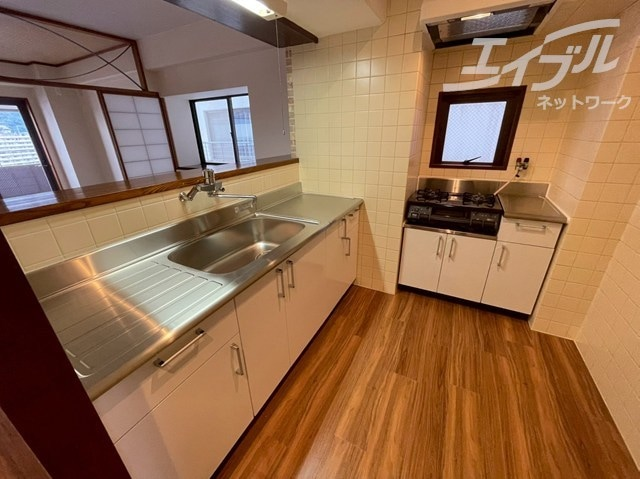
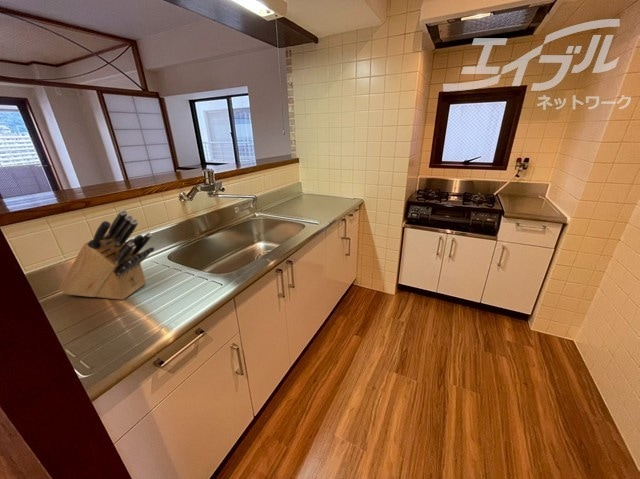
+ knife block (102, 253)
